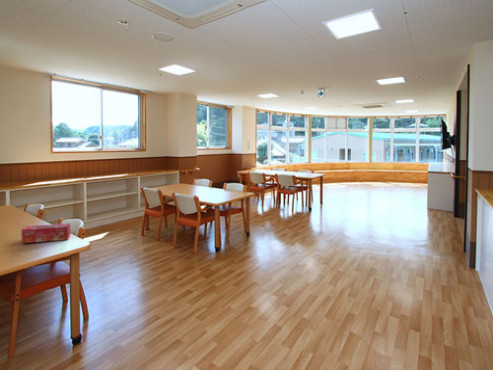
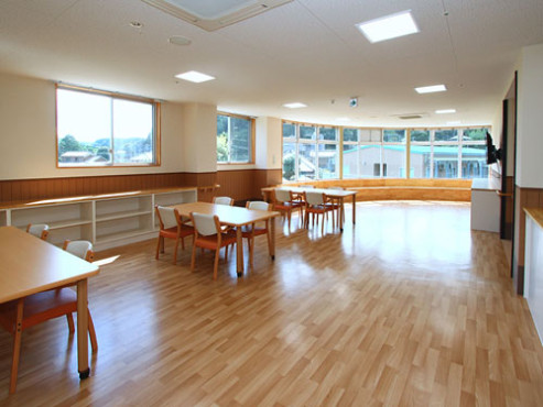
- tissue box (47, 232)
